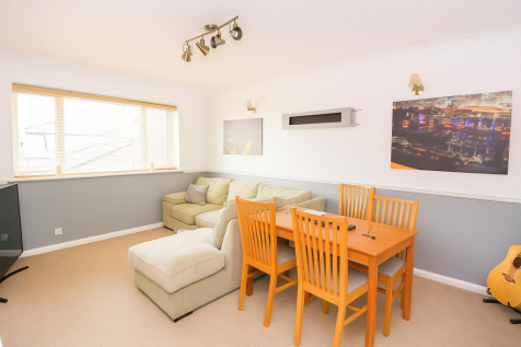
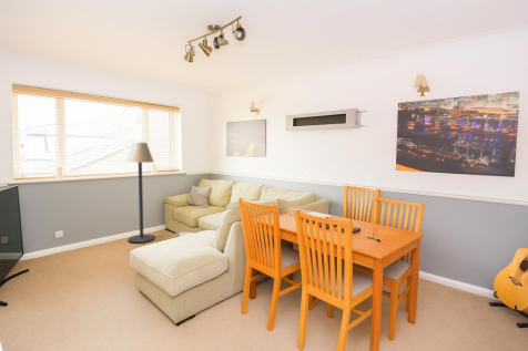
+ floor lamp (140, 190)
